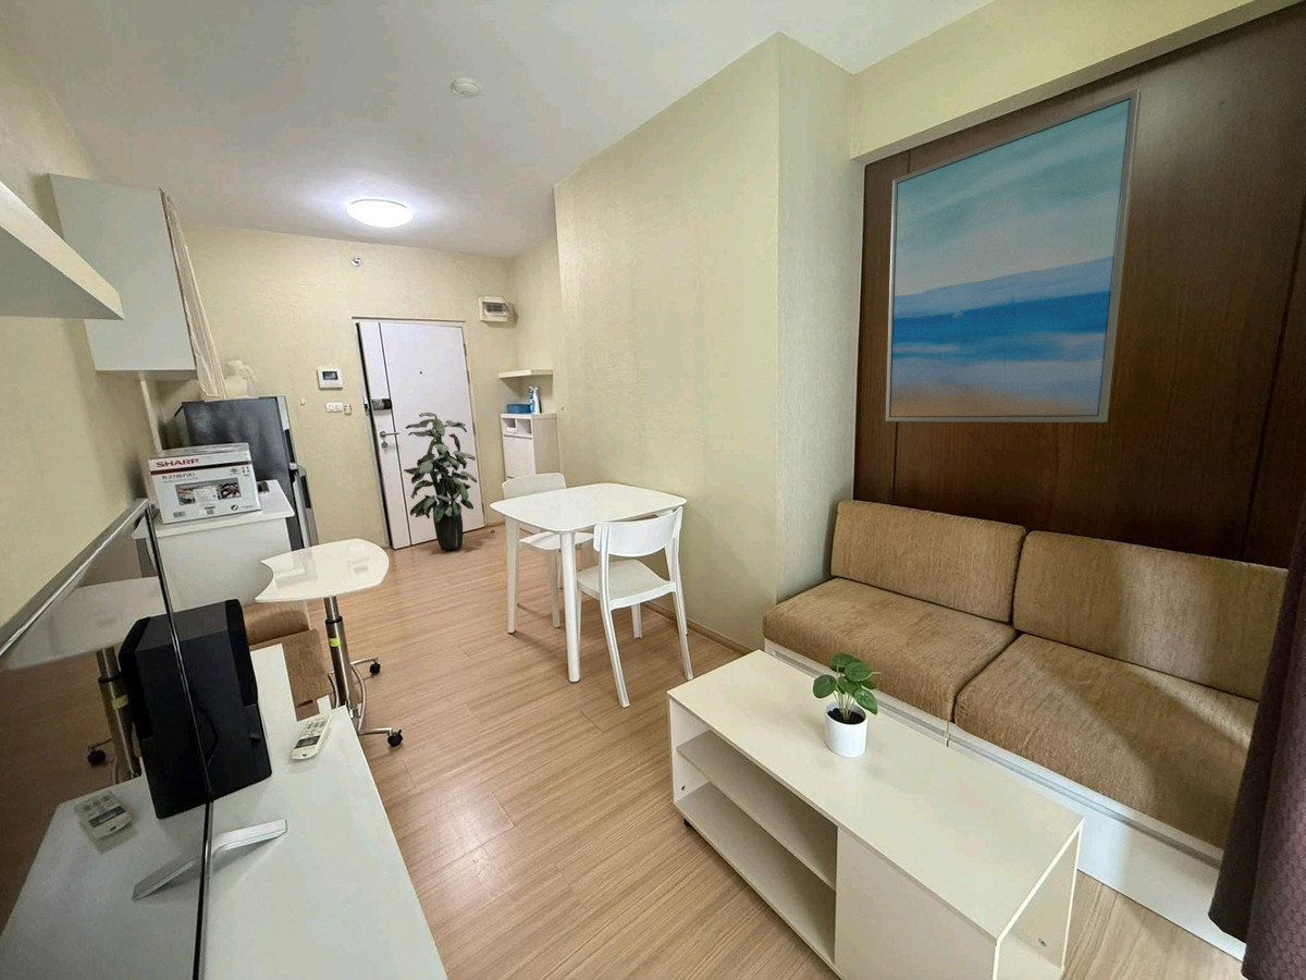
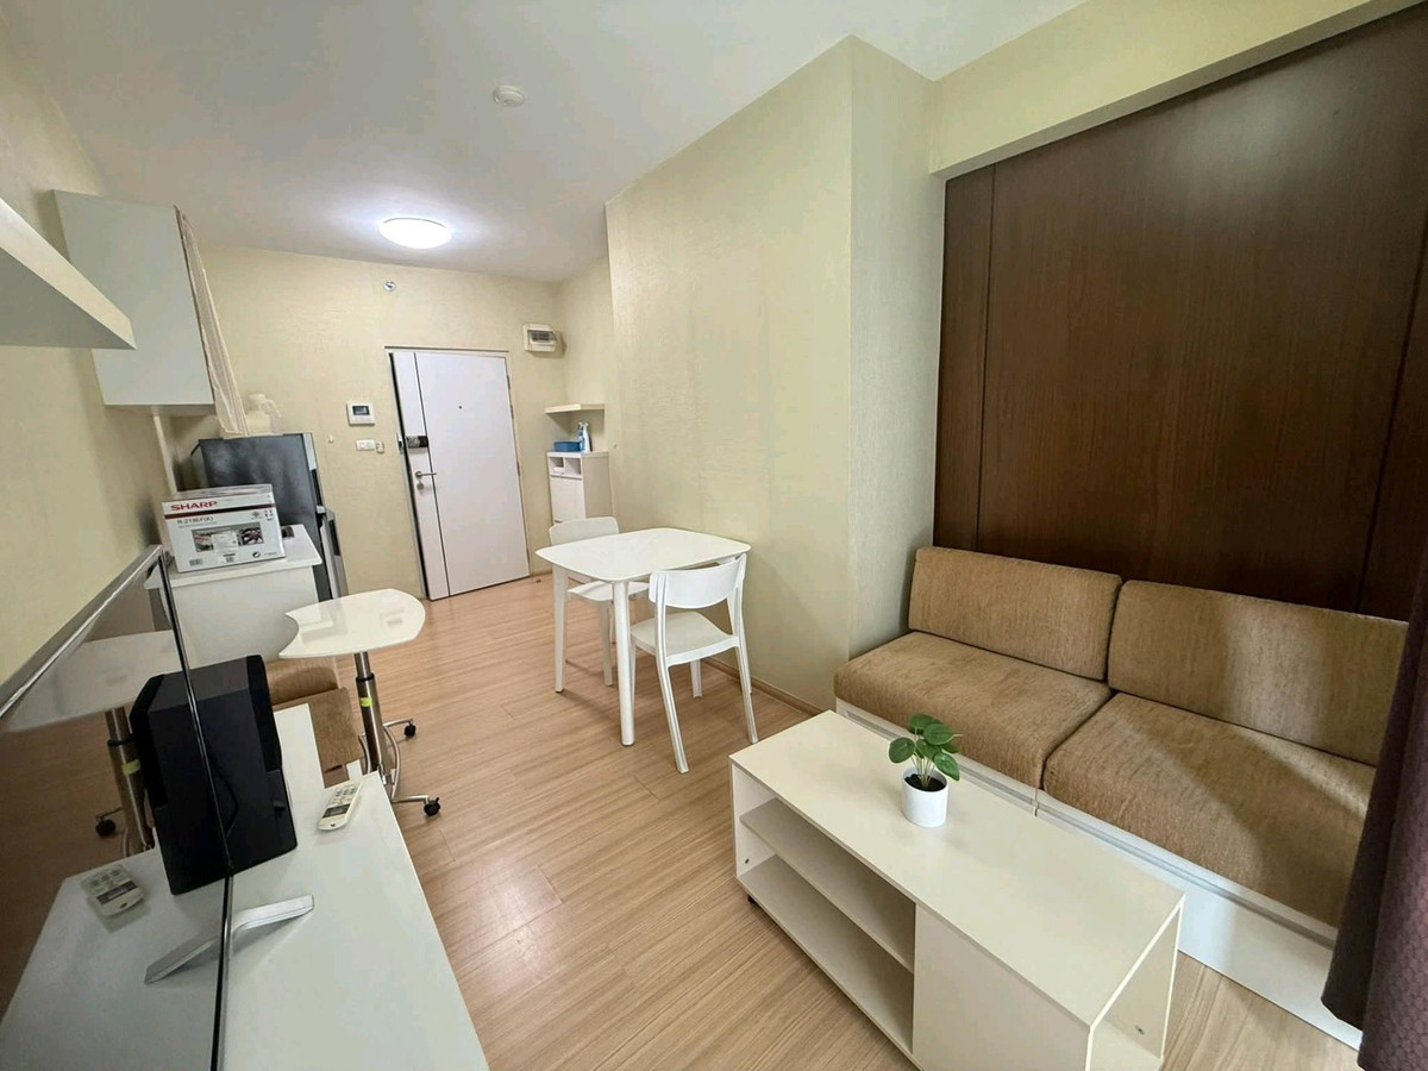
- wall art (988, 287)
- indoor plant (440, 481)
